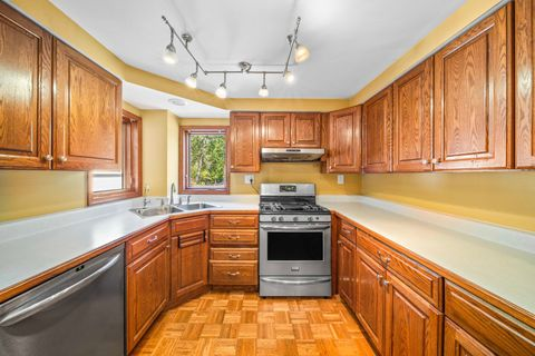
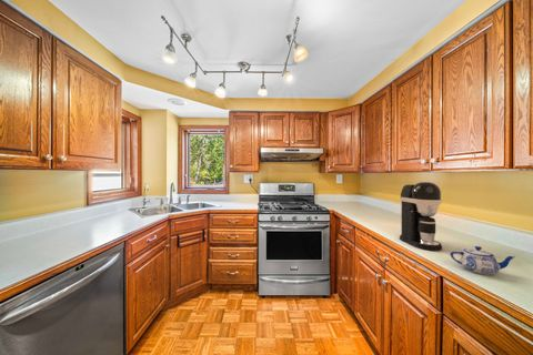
+ coffee maker (419, 212)
+ teapot (481, 258)
